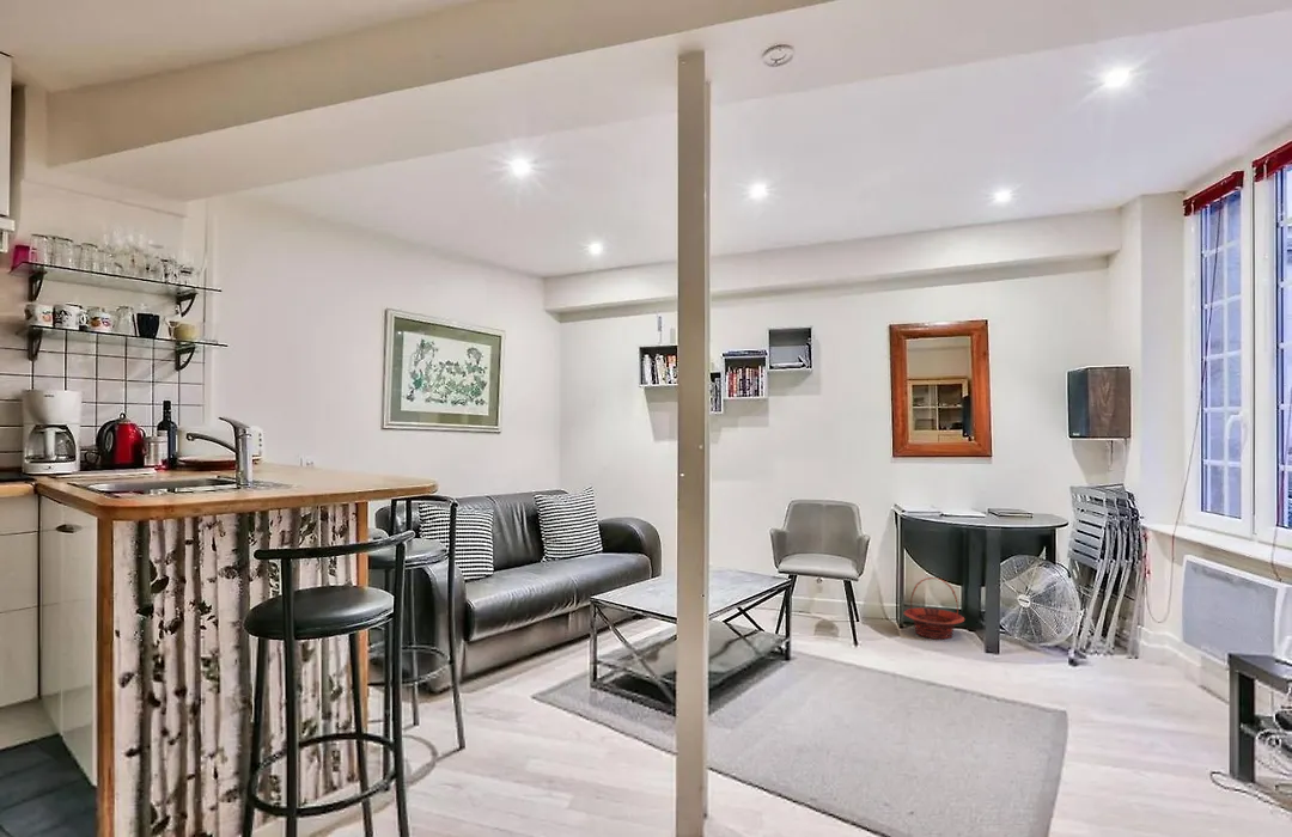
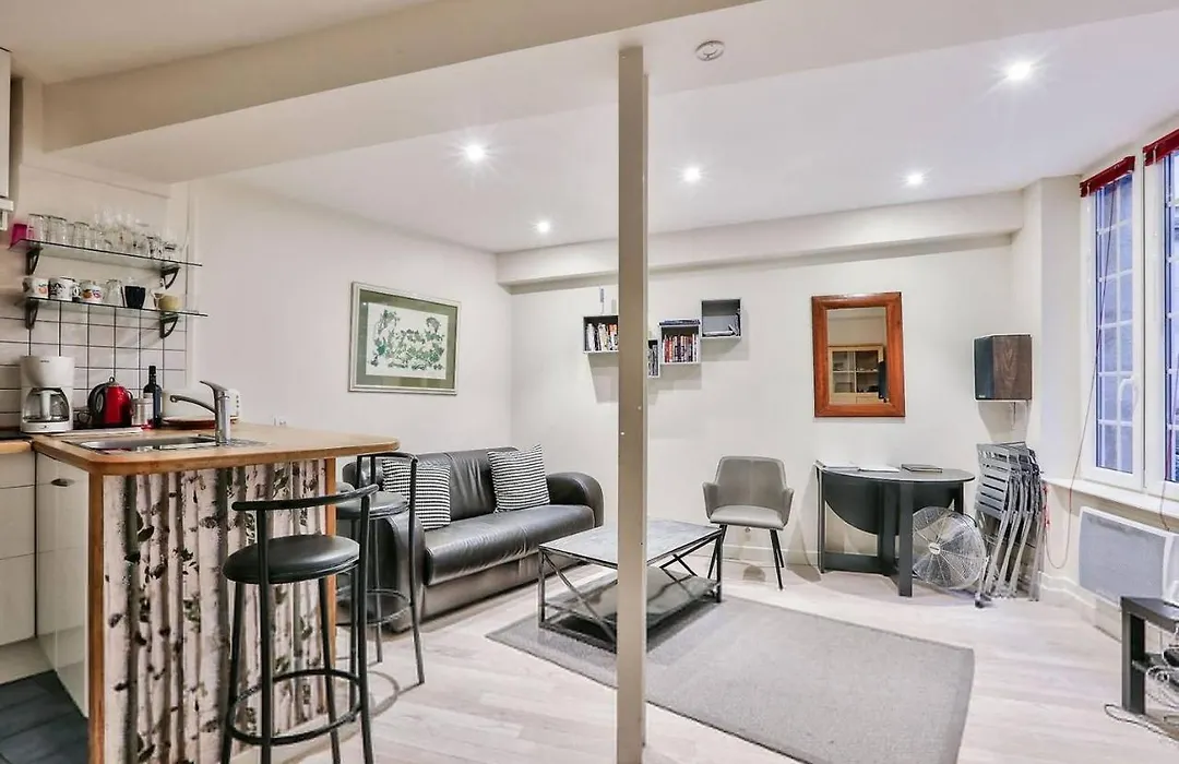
- basket (933, 609)
